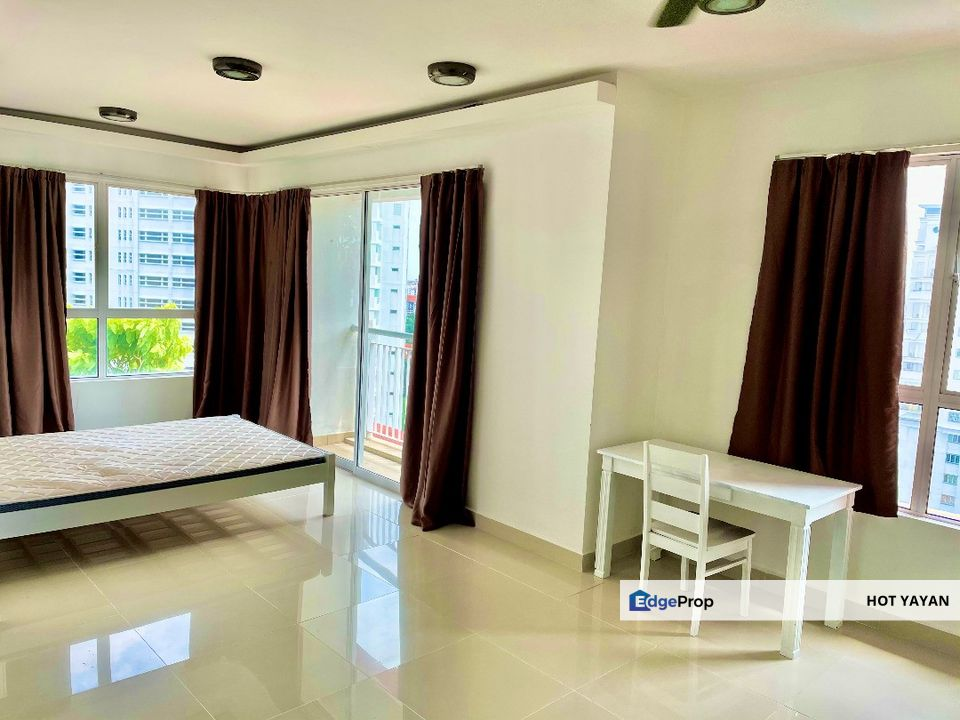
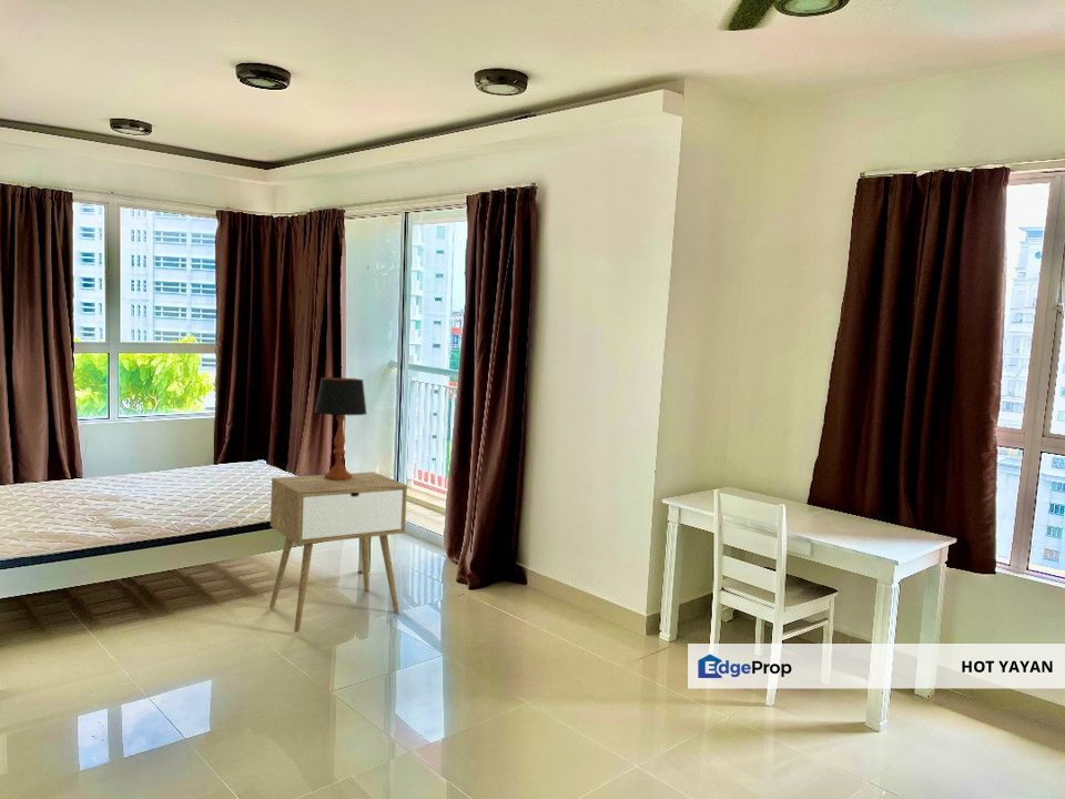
+ nightstand (336, 539)
+ table lamp (339, 428)
